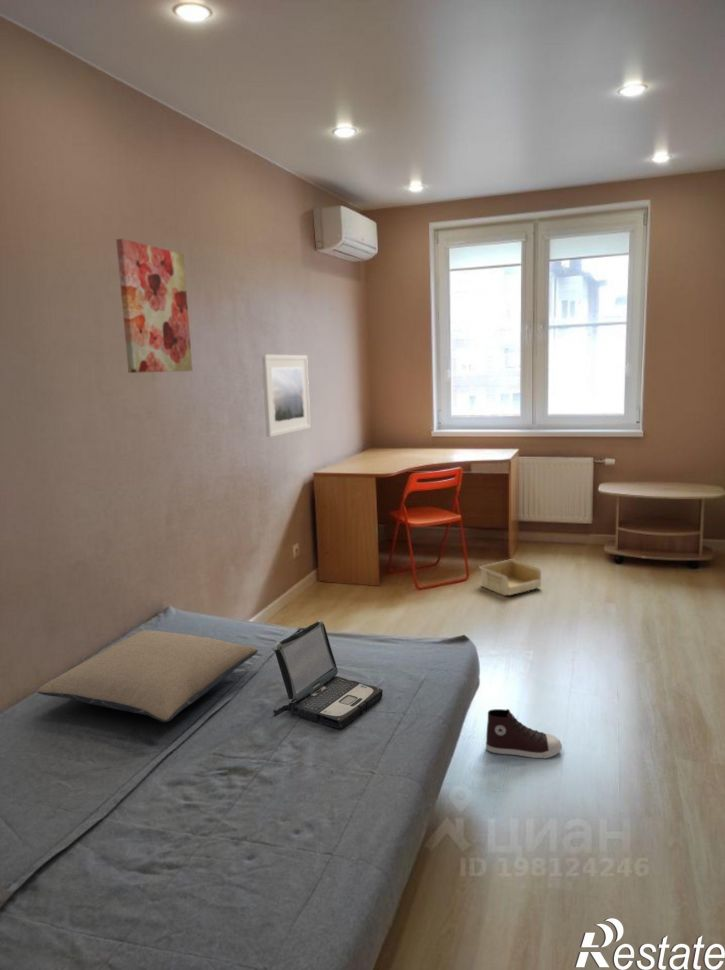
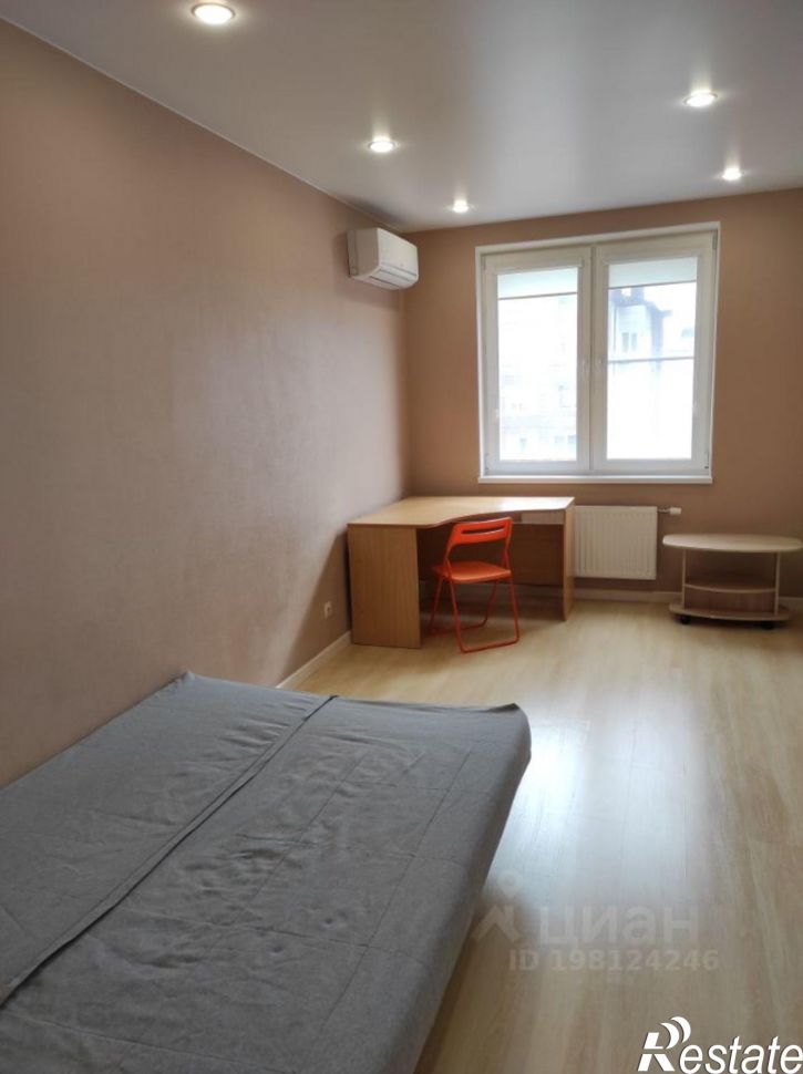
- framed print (288, 394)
- shoe (523, 730)
- storage bin (510, 577)
- laptop (327, 671)
- pillow (153, 669)
- wall art (157, 310)
